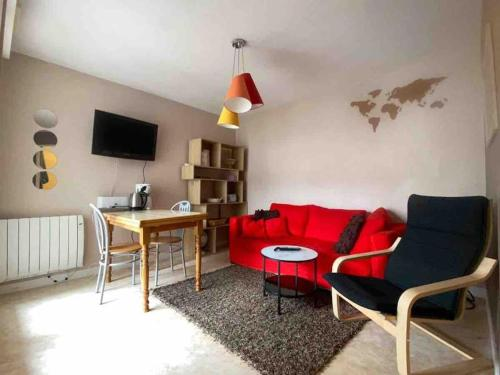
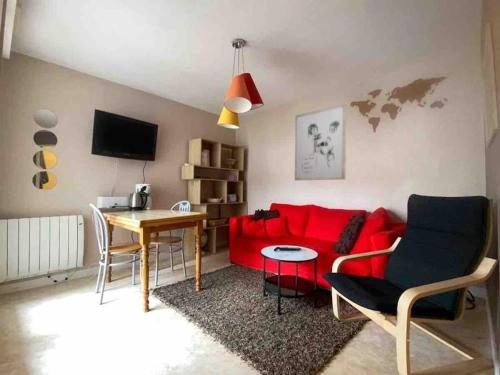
+ wall art (318, 145)
